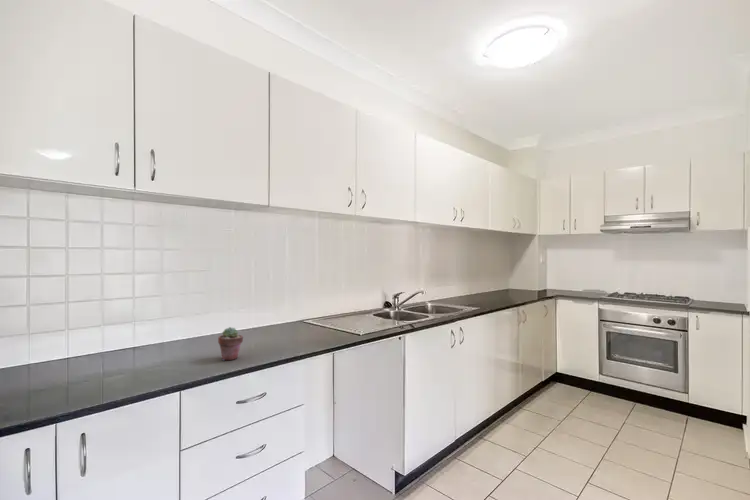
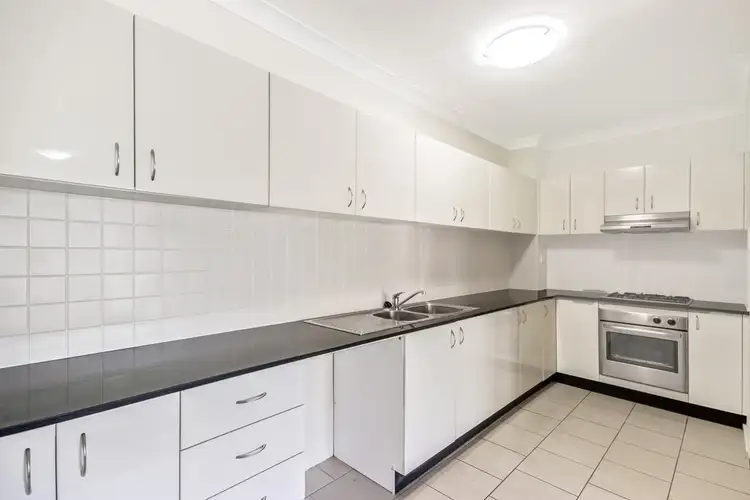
- potted succulent (230, 342)
